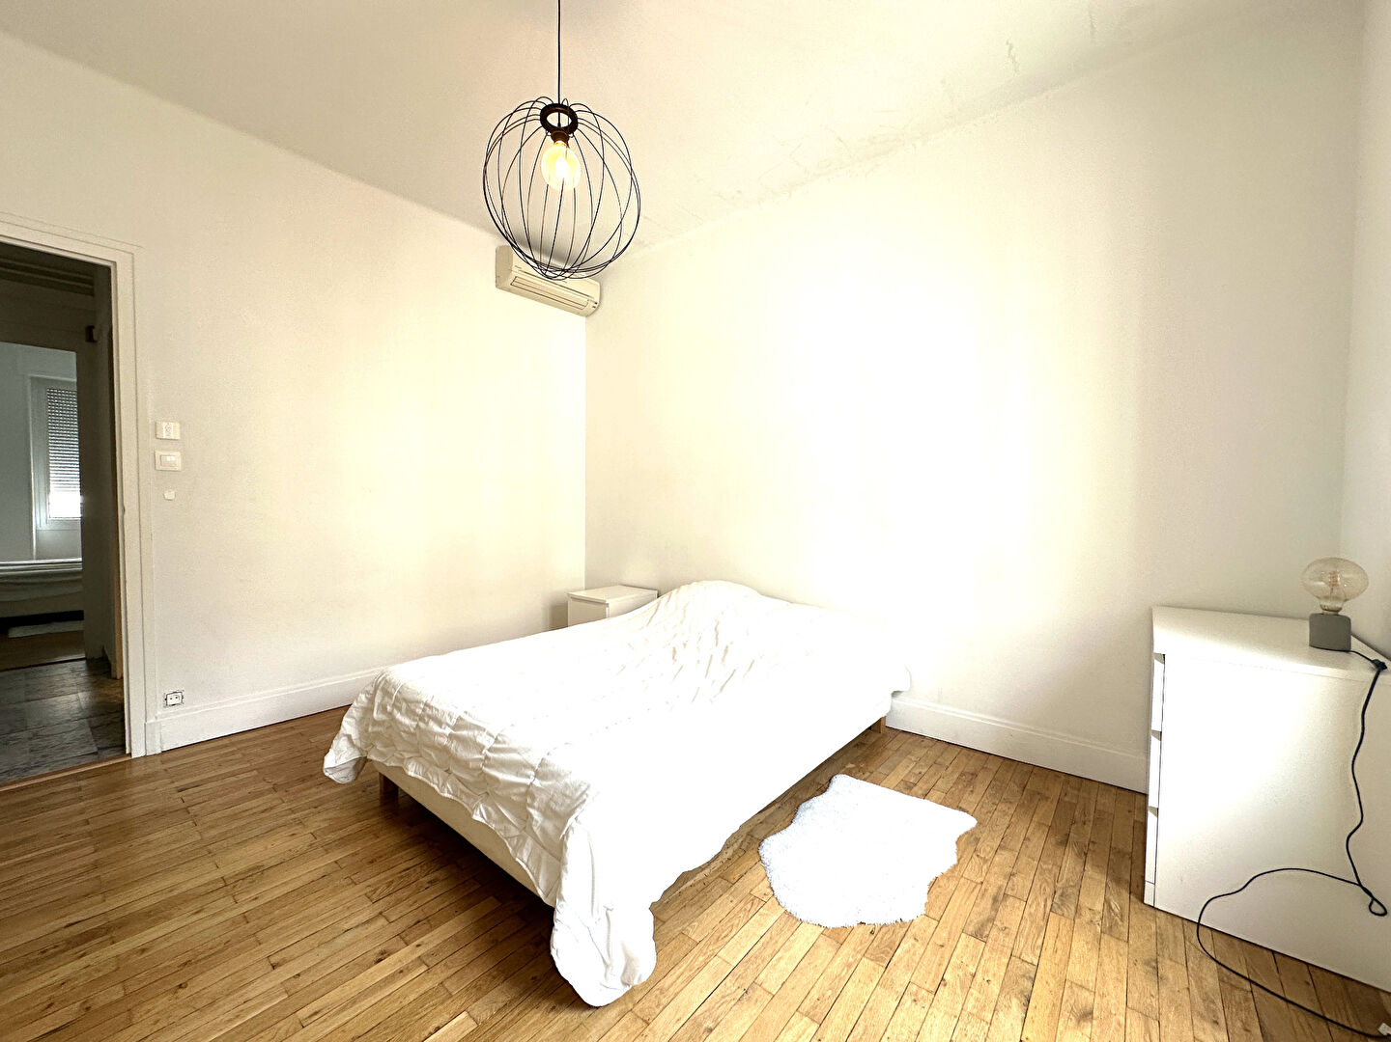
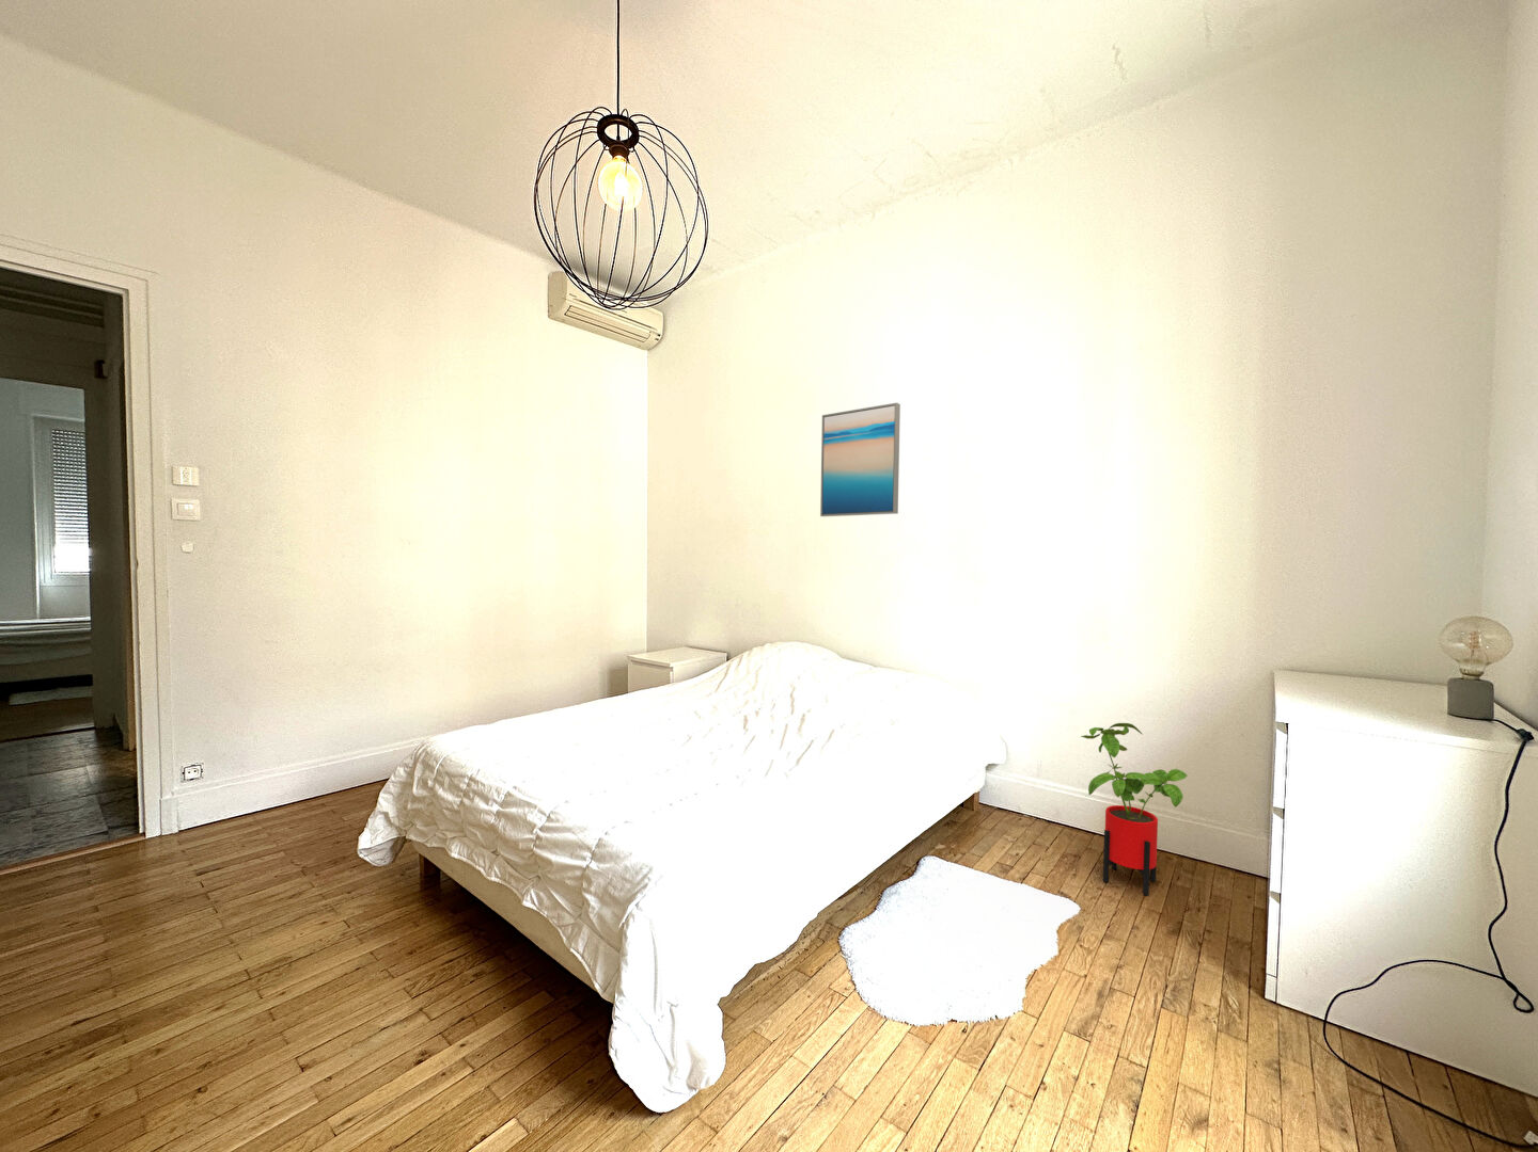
+ house plant (1129, 803)
+ wall art (857, 462)
